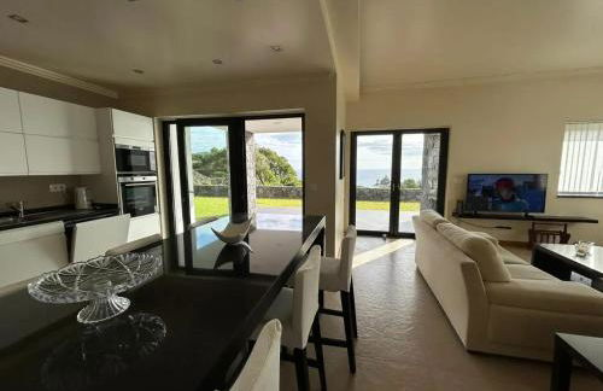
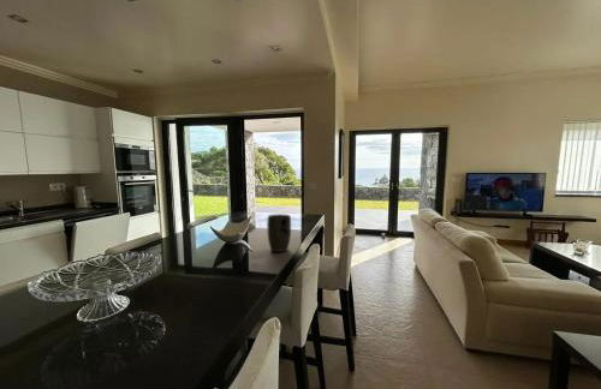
+ plant pot (279, 233)
